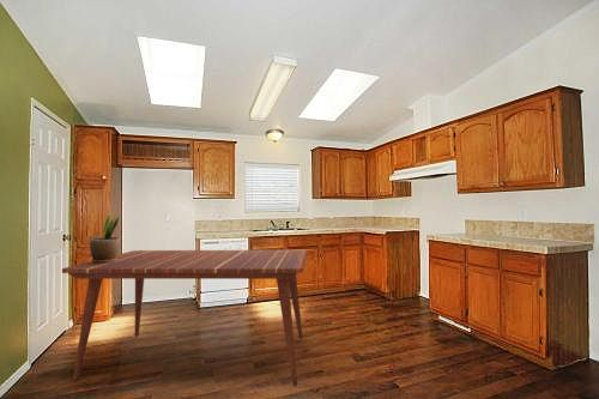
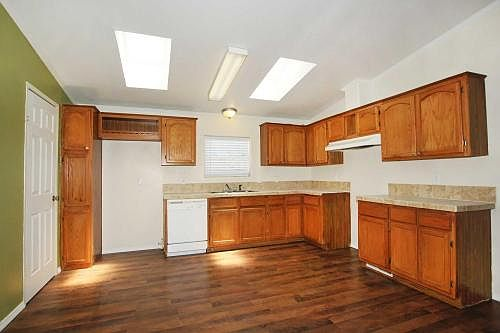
- potted plant (104, 237)
- dining table (202, 278)
